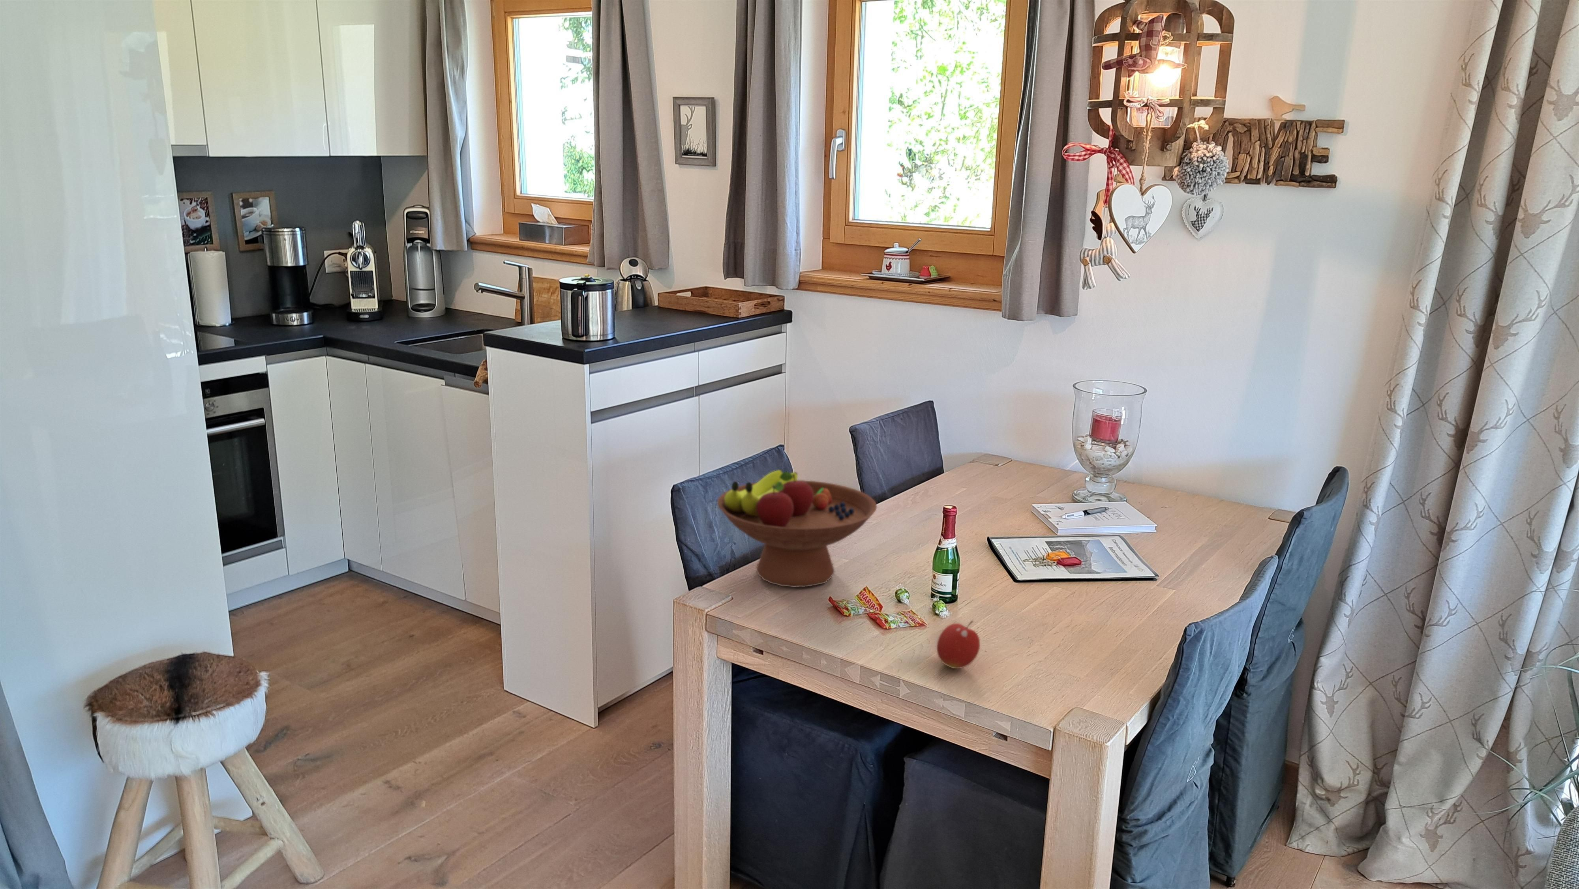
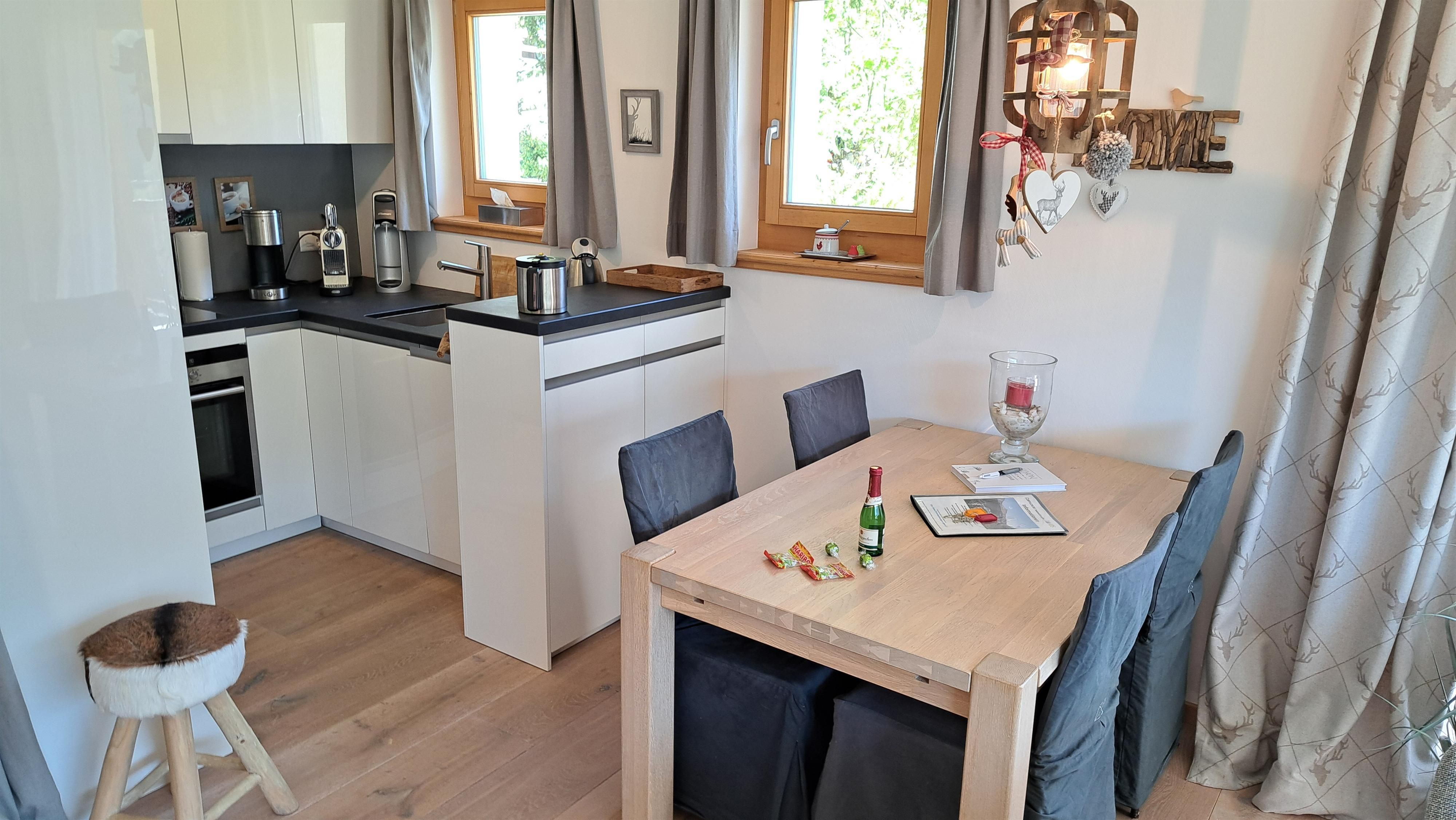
- fruit (958, 644)
- fruit bowl (797, 525)
